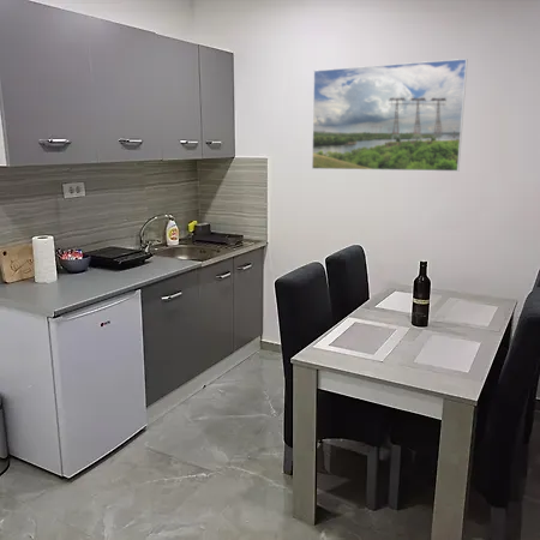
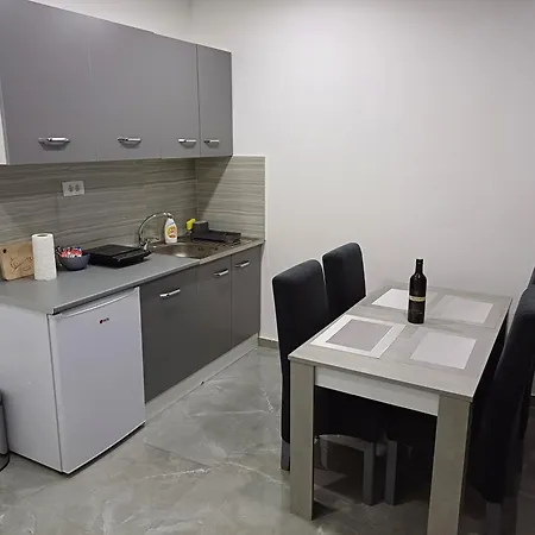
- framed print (383, 118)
